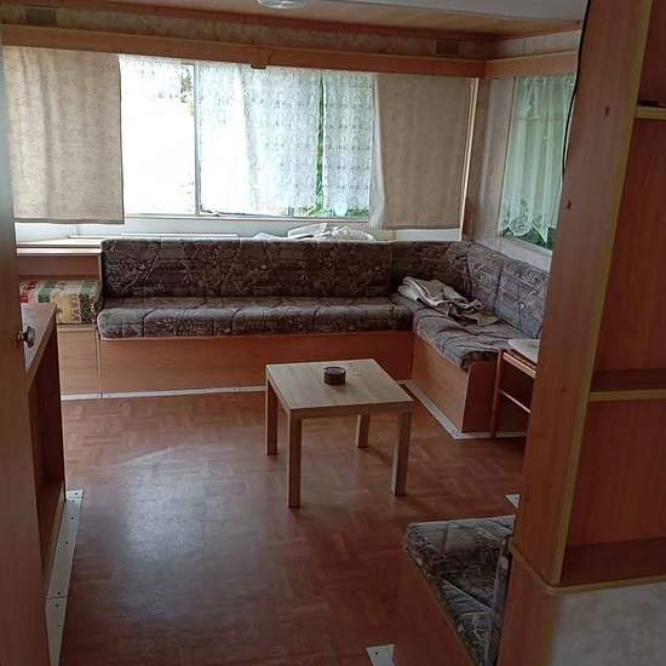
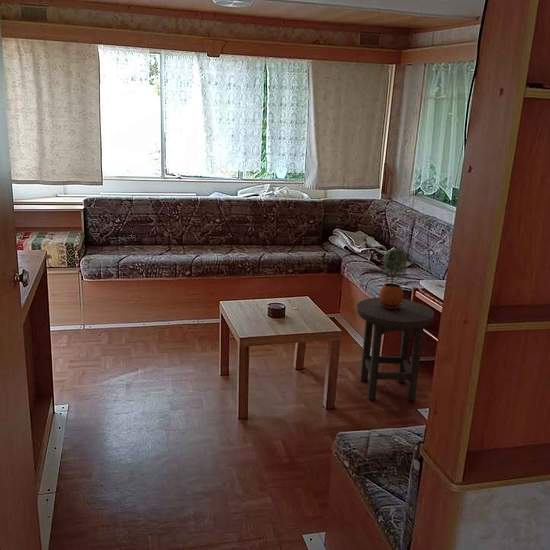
+ stool (390, 356)
+ potted plant (394, 278)
